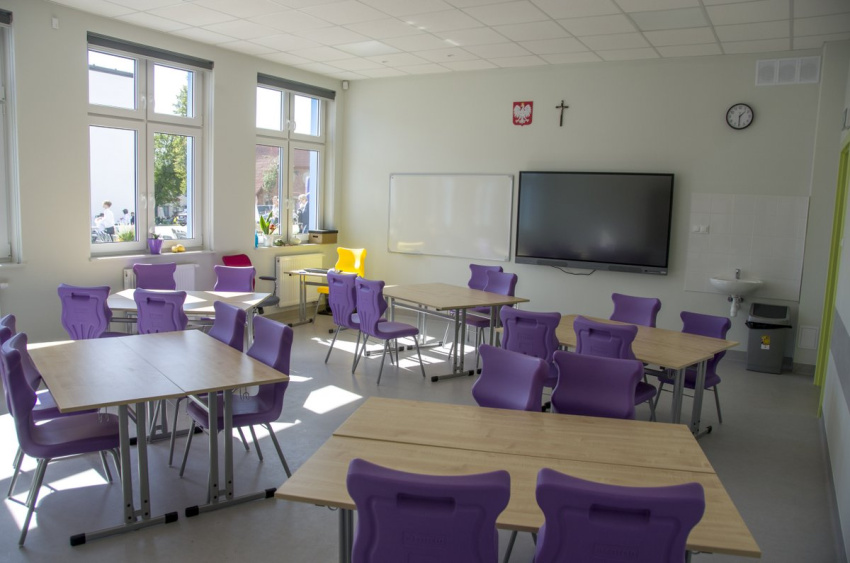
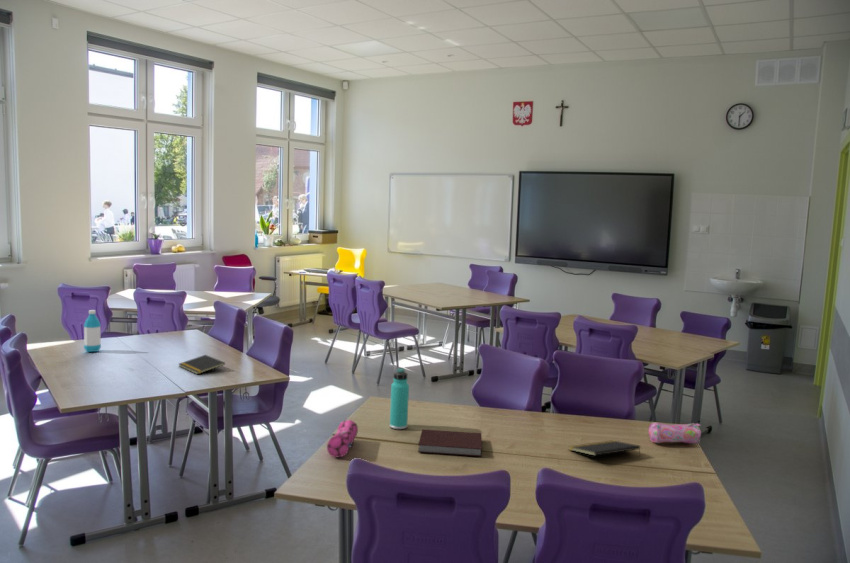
+ thermos bottle (399, 397)
+ notebook (450, 442)
+ pencil case (675, 432)
+ pencil case (343, 436)
+ notepad (201, 364)
+ water bottle (92, 330)
+ notepad (603, 447)
